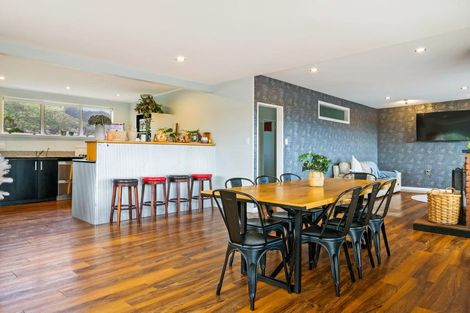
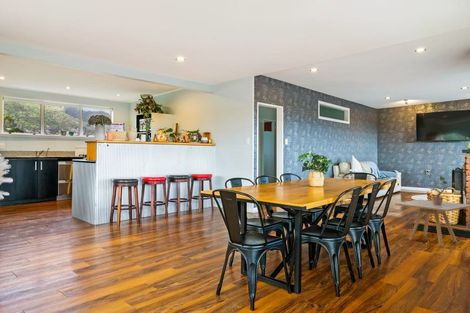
+ side table (428, 222)
+ potted plant (439, 191)
